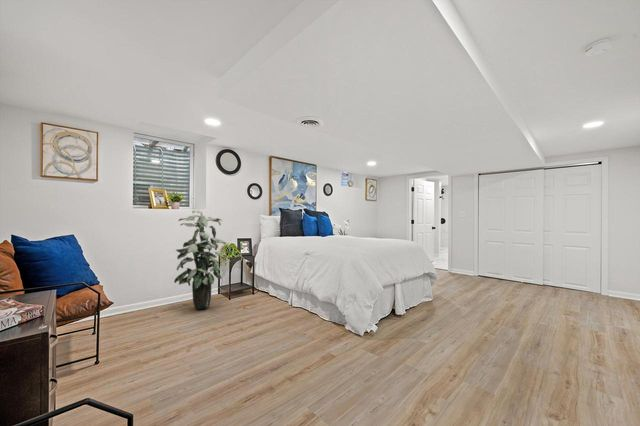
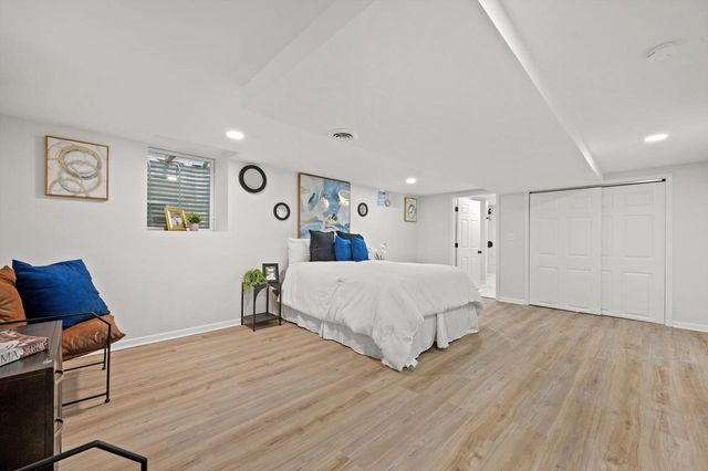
- indoor plant (199, 258)
